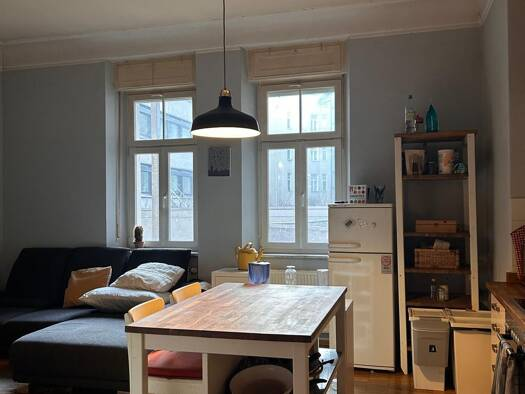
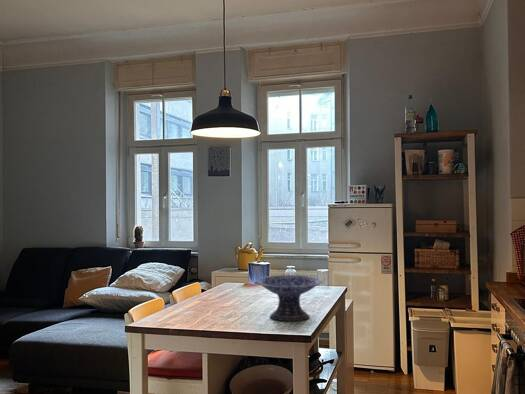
+ decorative bowl (289, 298)
